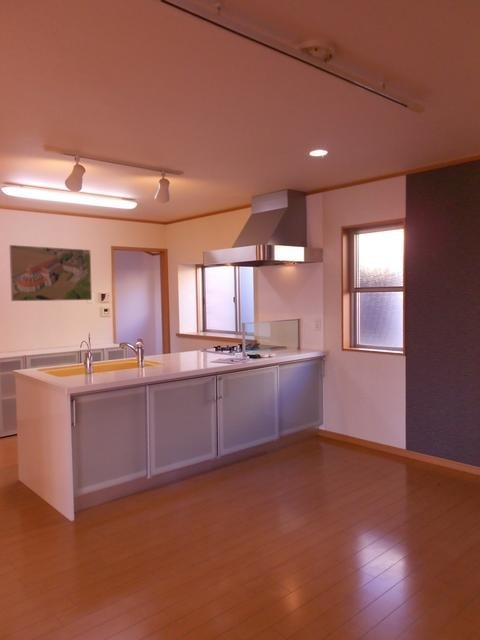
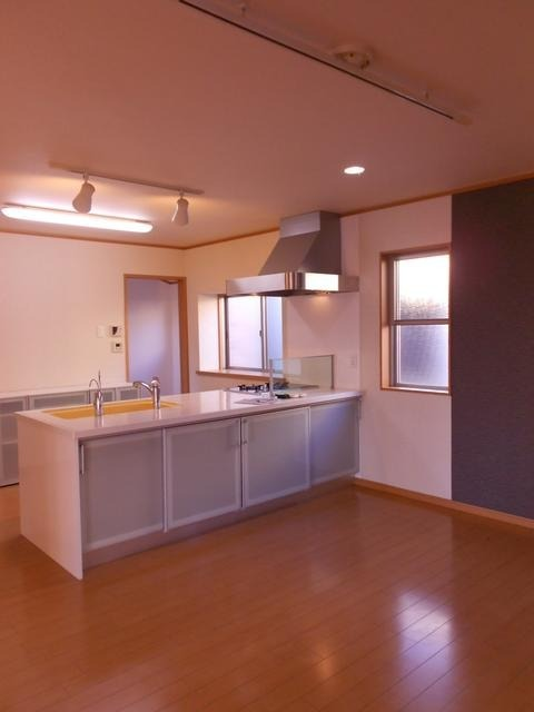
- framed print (52, 274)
